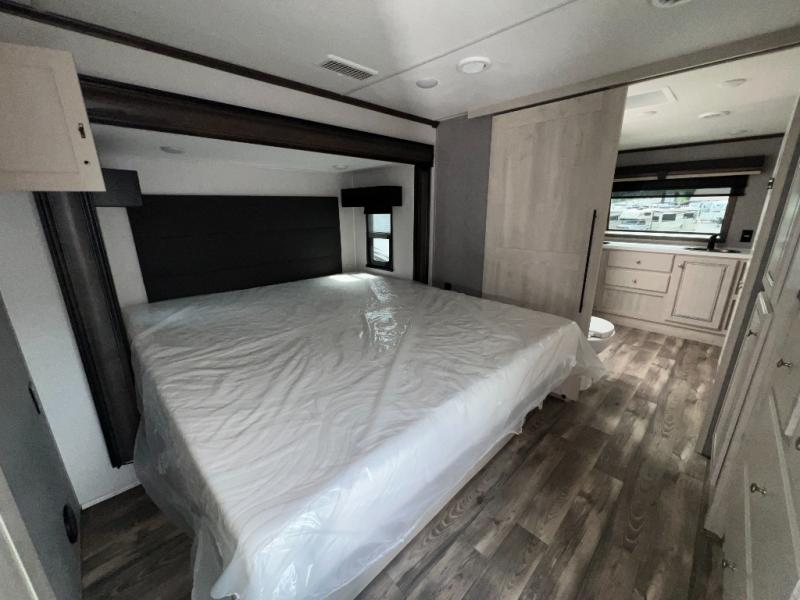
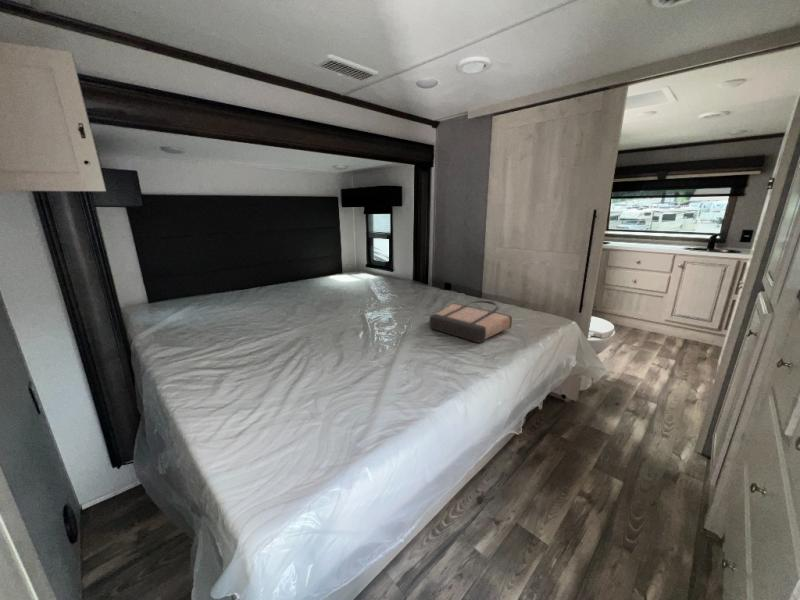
+ shopping bag (471, 317)
